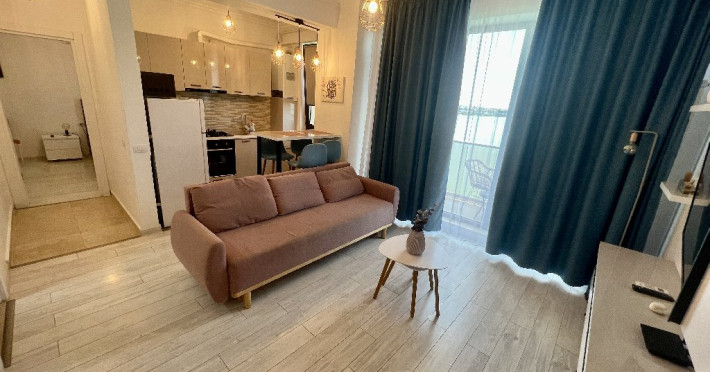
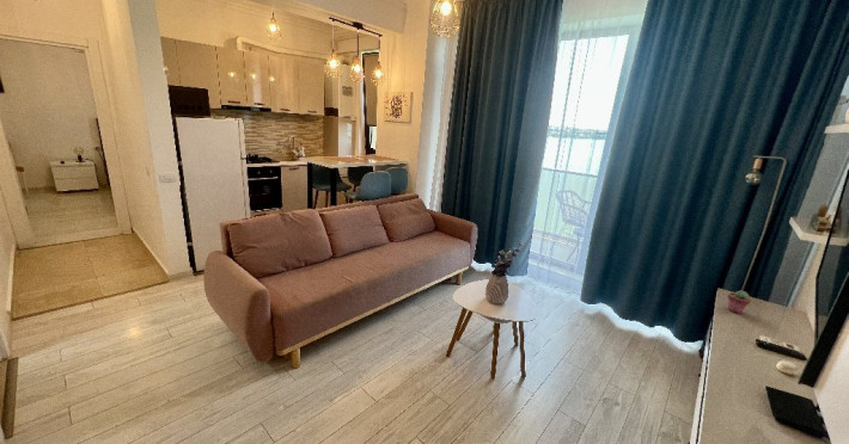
+ potted succulent (738, 300)
